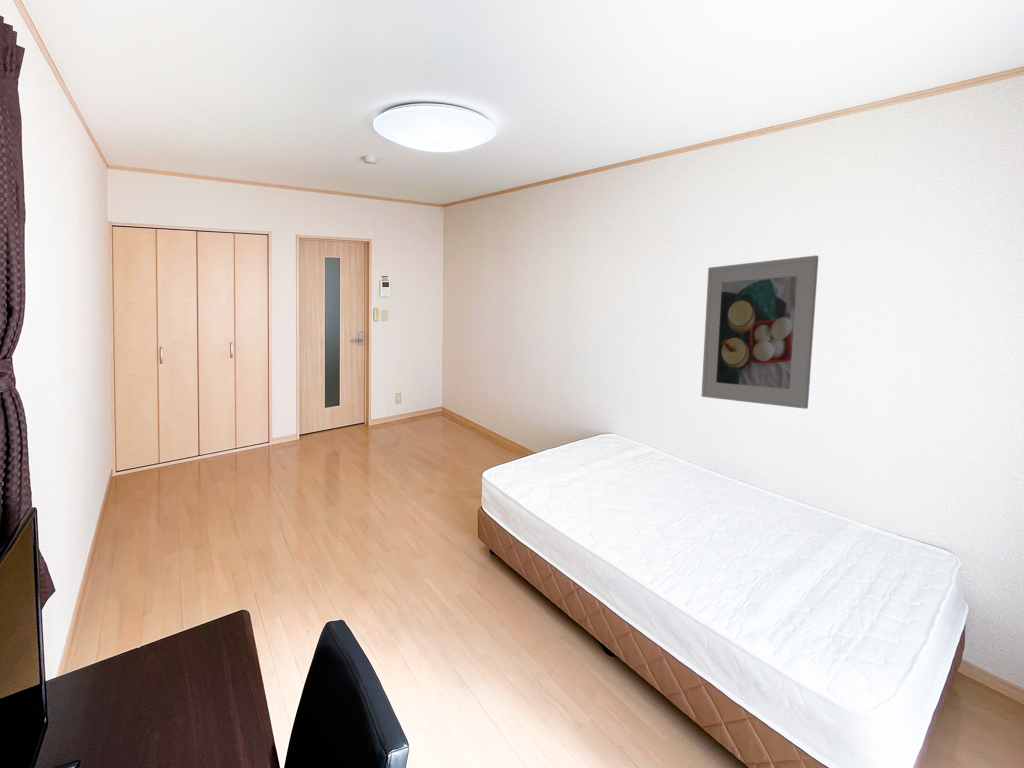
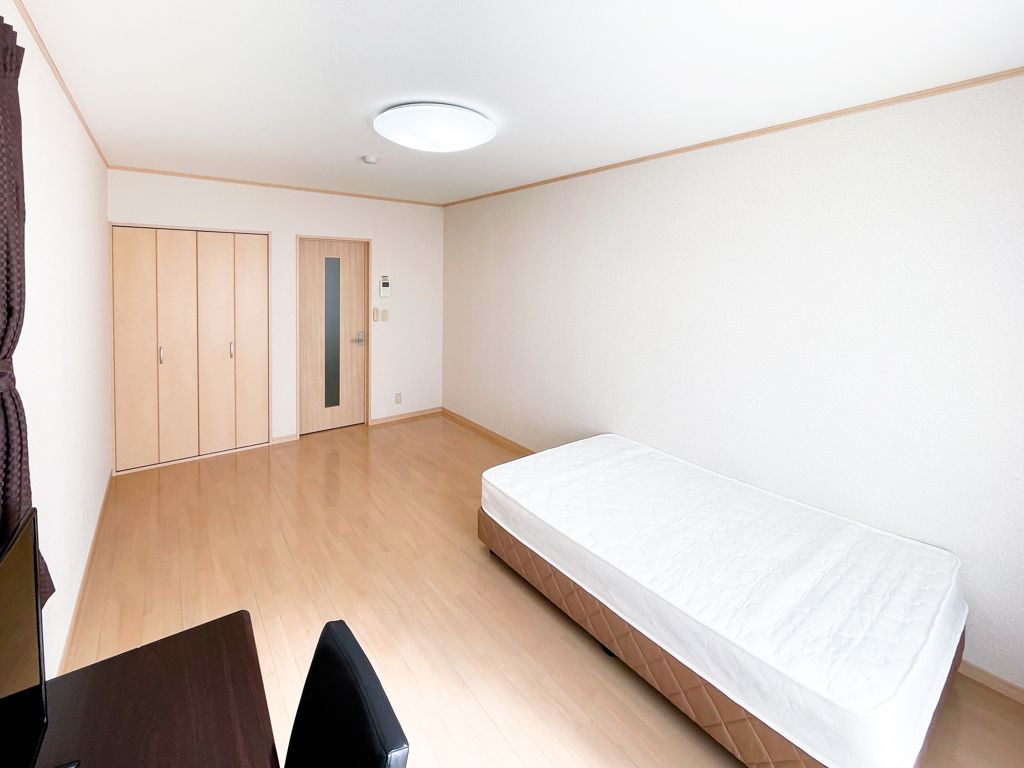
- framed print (754, 332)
